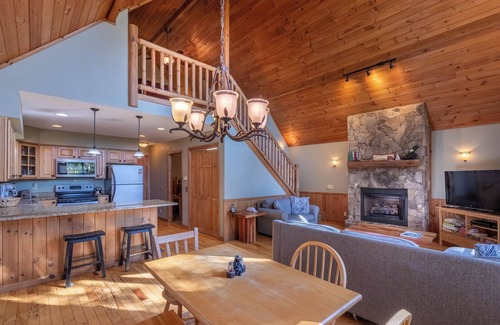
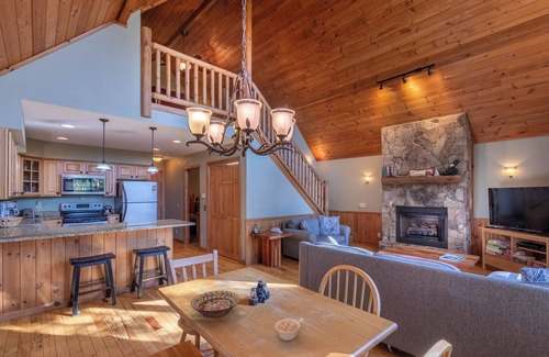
+ decorative bowl (215, 305)
+ legume (288, 328)
